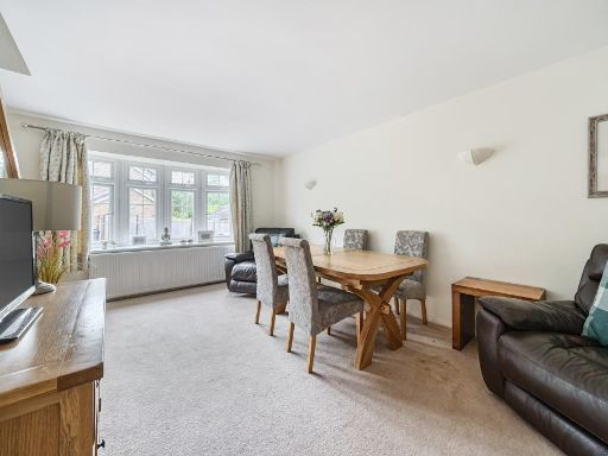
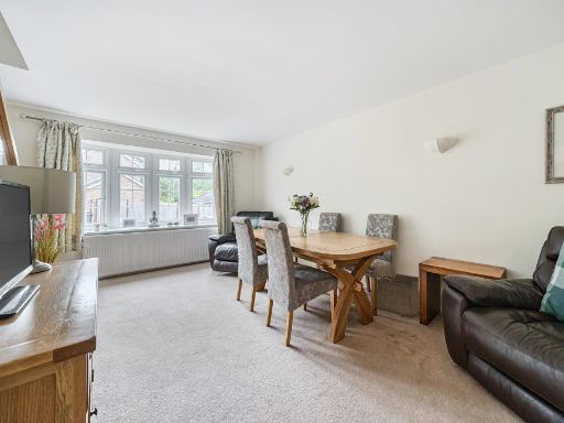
+ storage bin (399, 292)
